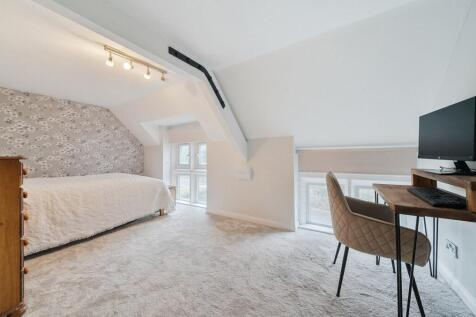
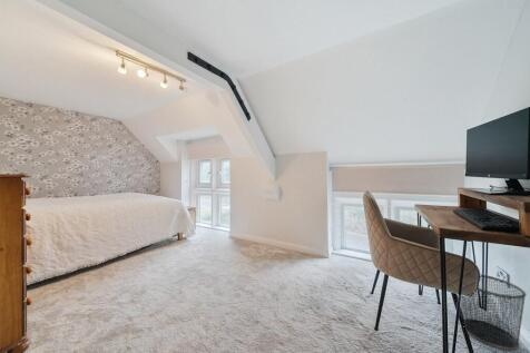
+ waste bin (488, 308)
